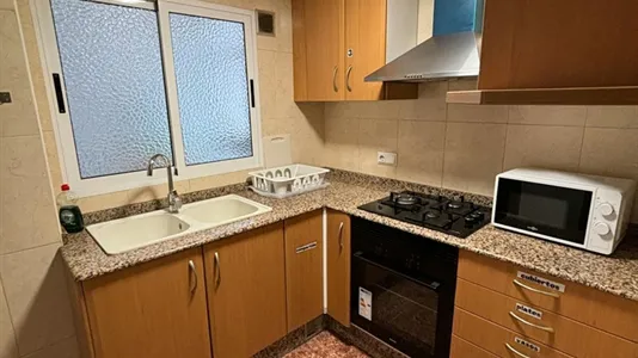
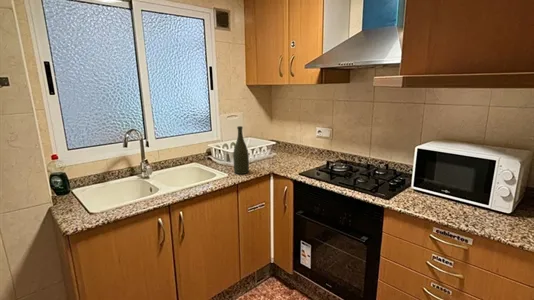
+ bottle (240, 149)
